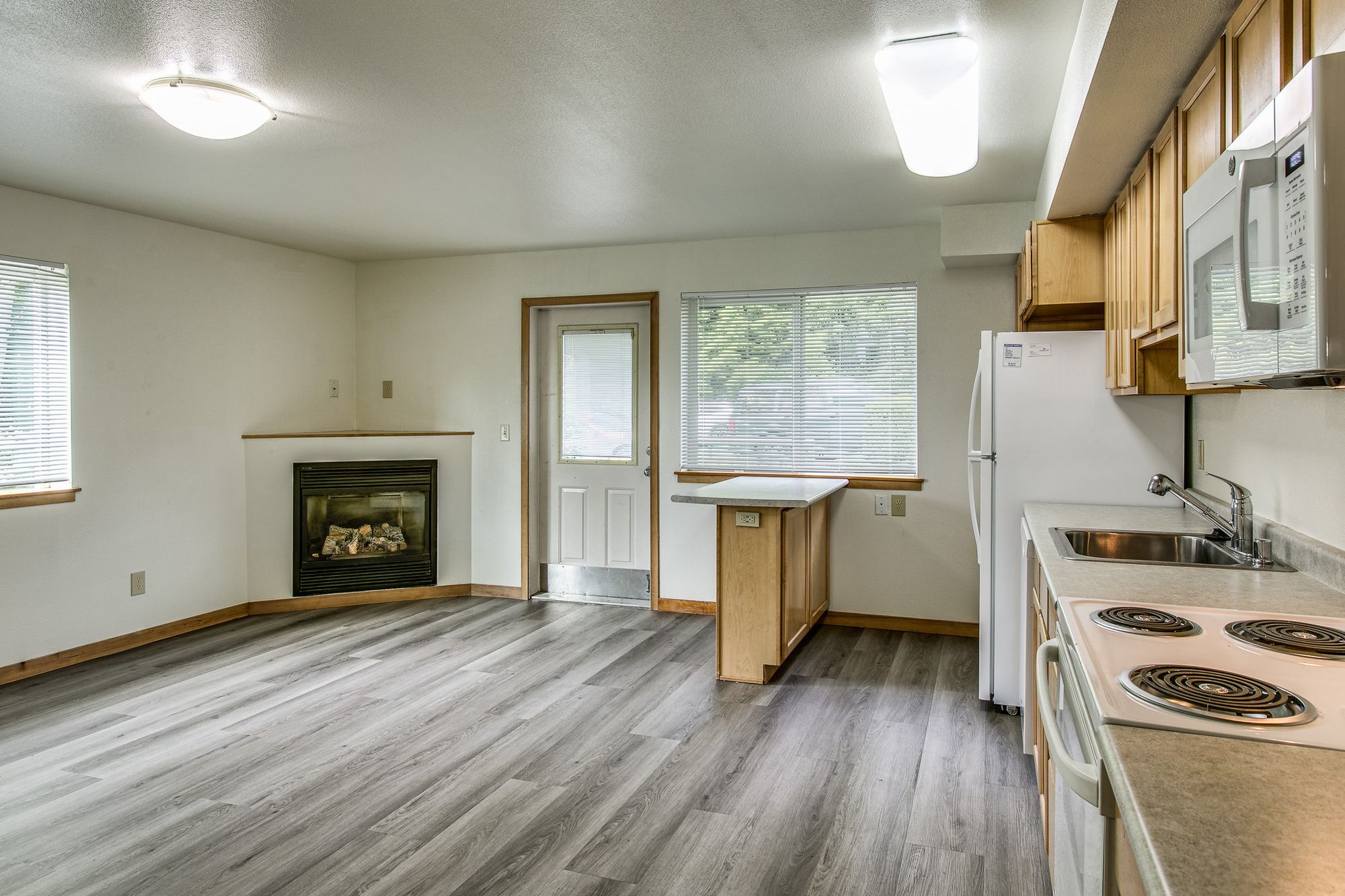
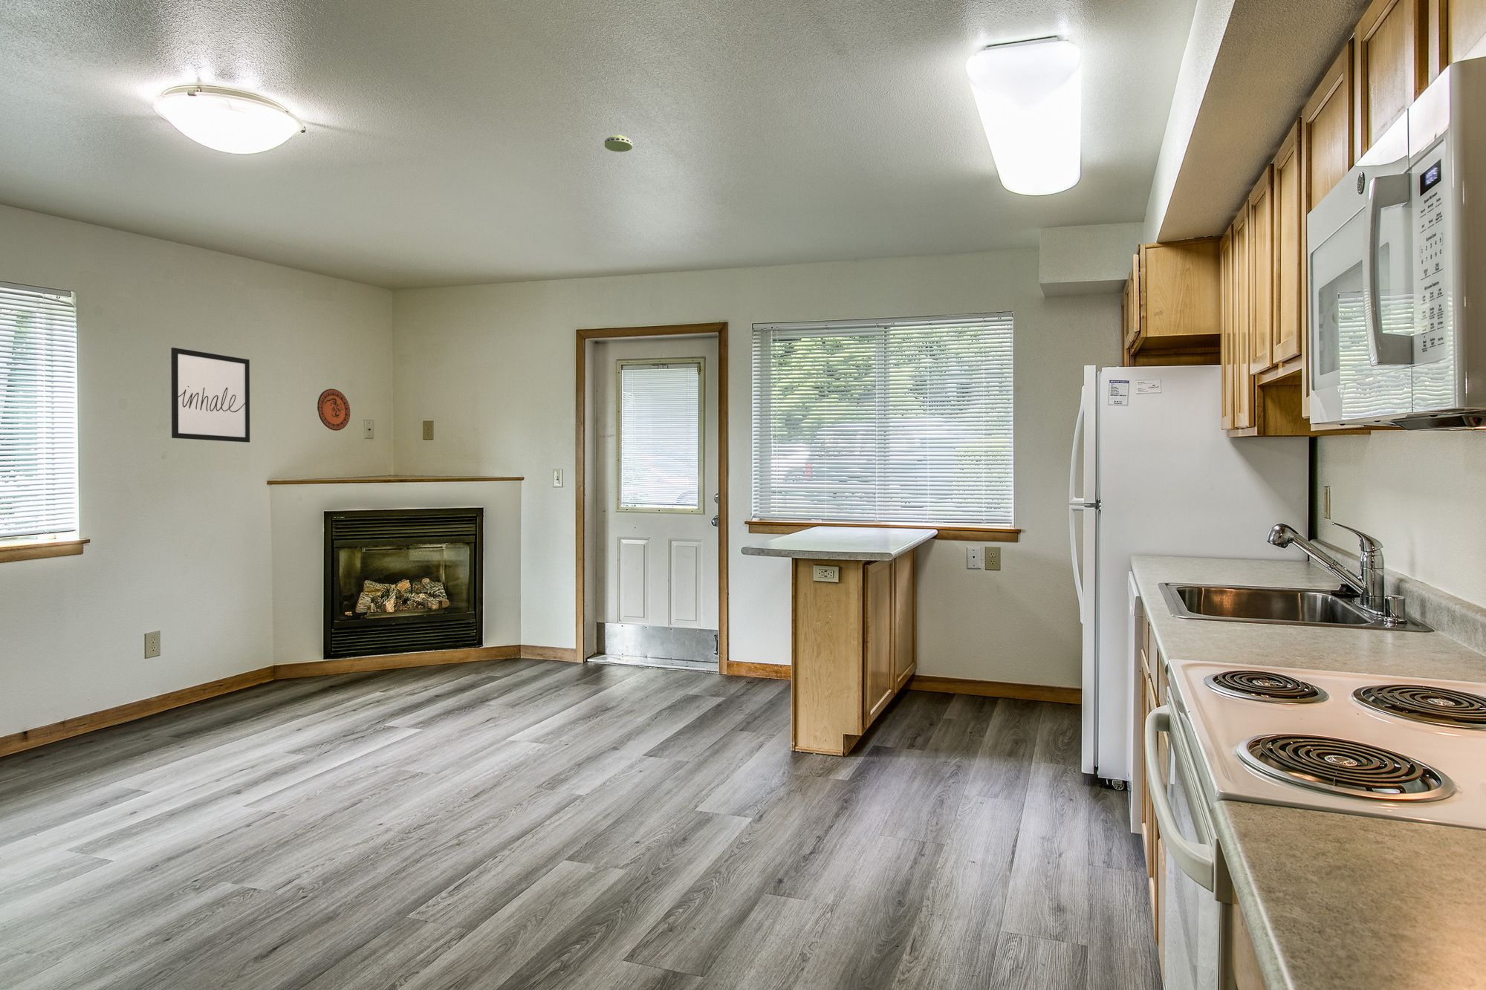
+ wall art (212, 397)
+ decorative plate (333, 409)
+ smoke detector (619, 144)
